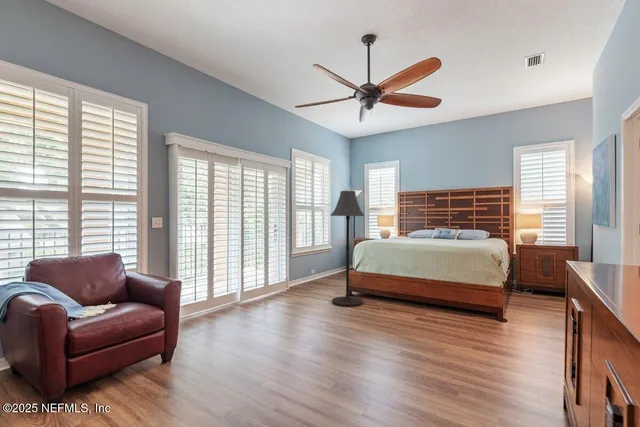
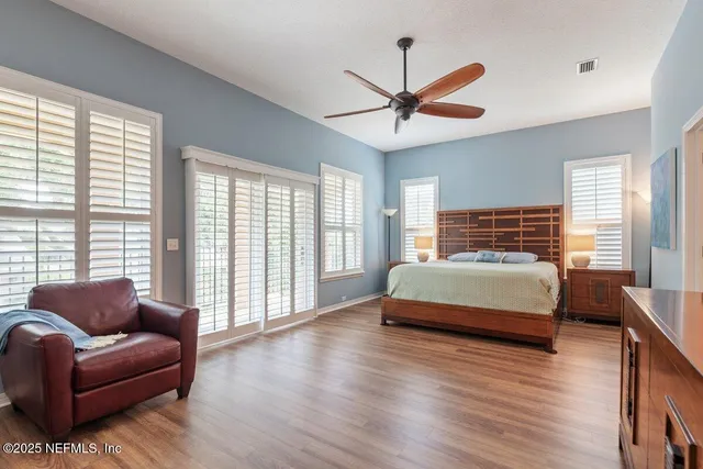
- floor lamp (347, 246)
